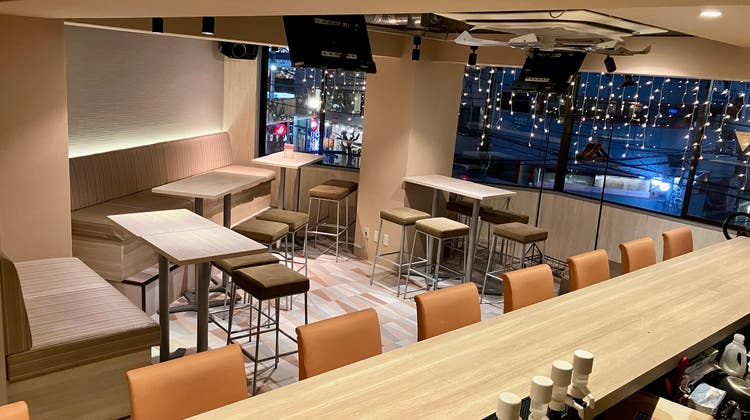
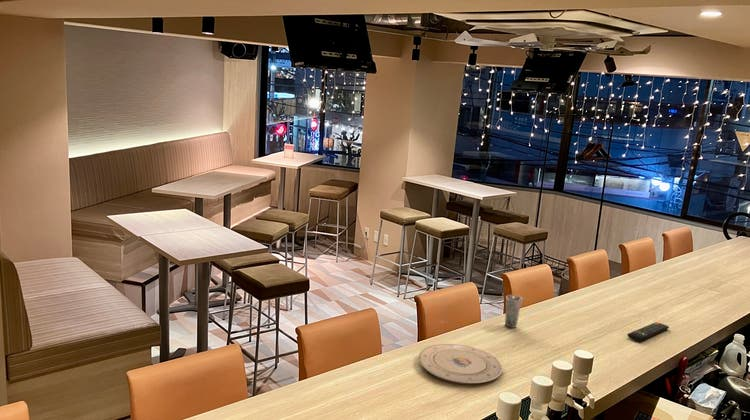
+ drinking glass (512, 311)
+ plate (459, 364)
+ remote control (648, 331)
